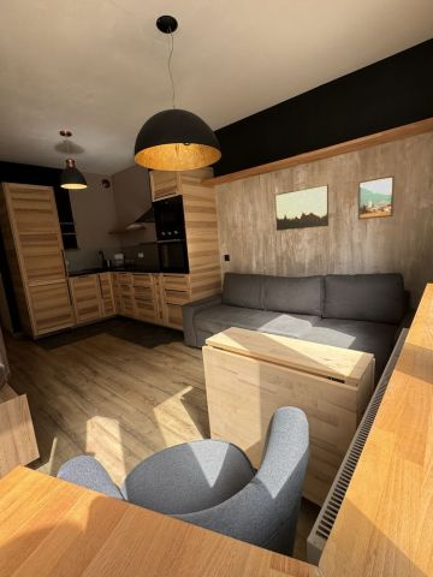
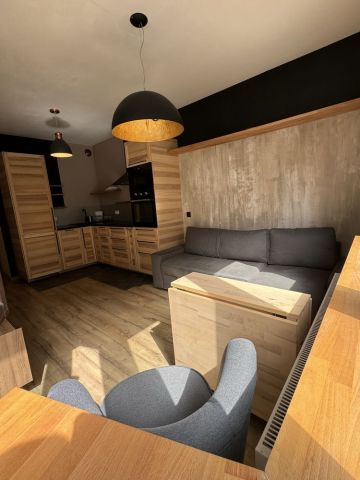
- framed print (375, 198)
- wall art (299, 209)
